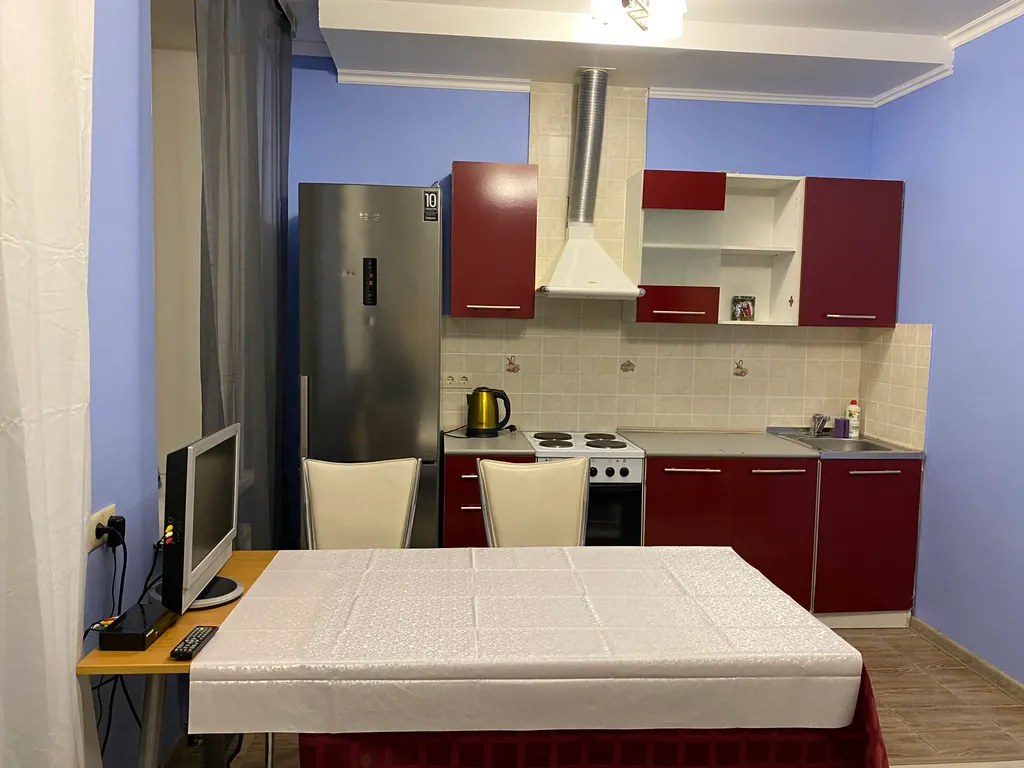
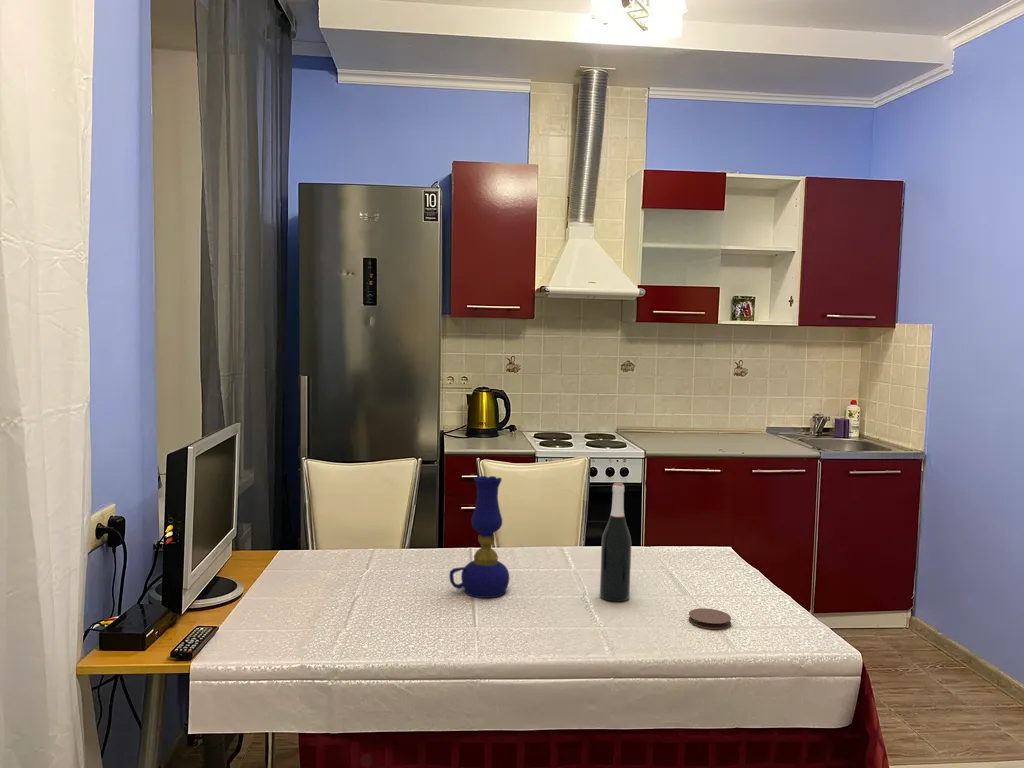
+ coaster (709, 618)
+ oil lamp (479, 535)
+ wine bottle (616, 540)
